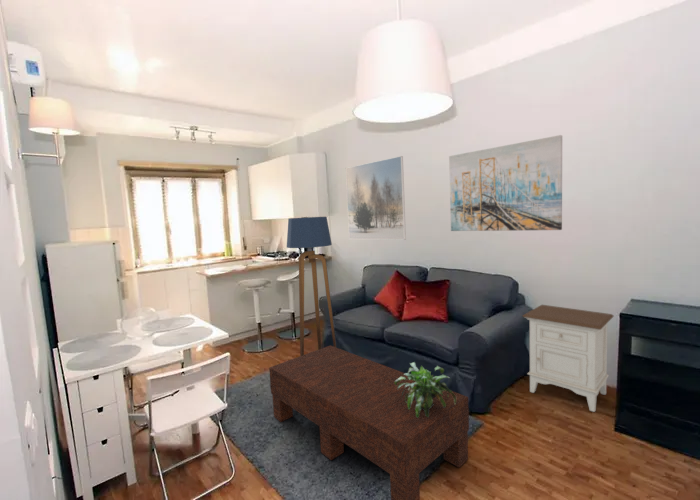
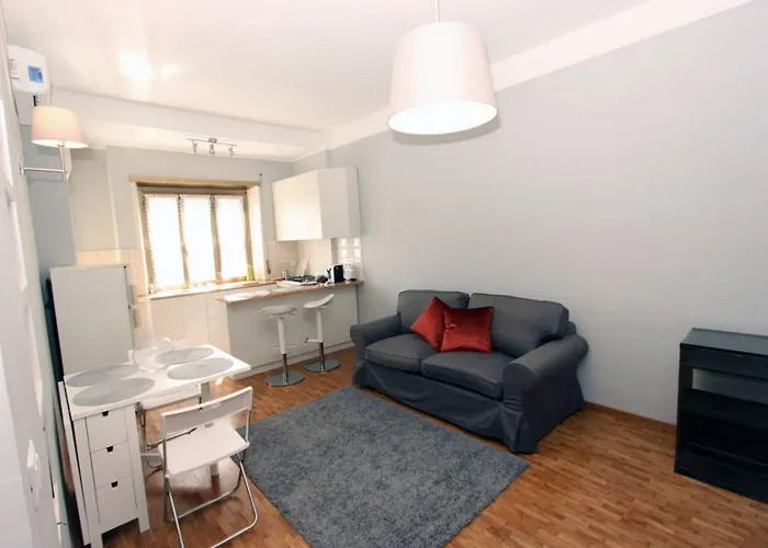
- potted plant (421, 385)
- coffee table (358, 408)
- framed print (373, 201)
- nightstand (566, 354)
- wall art (499, 189)
- floor lamp (314, 293)
